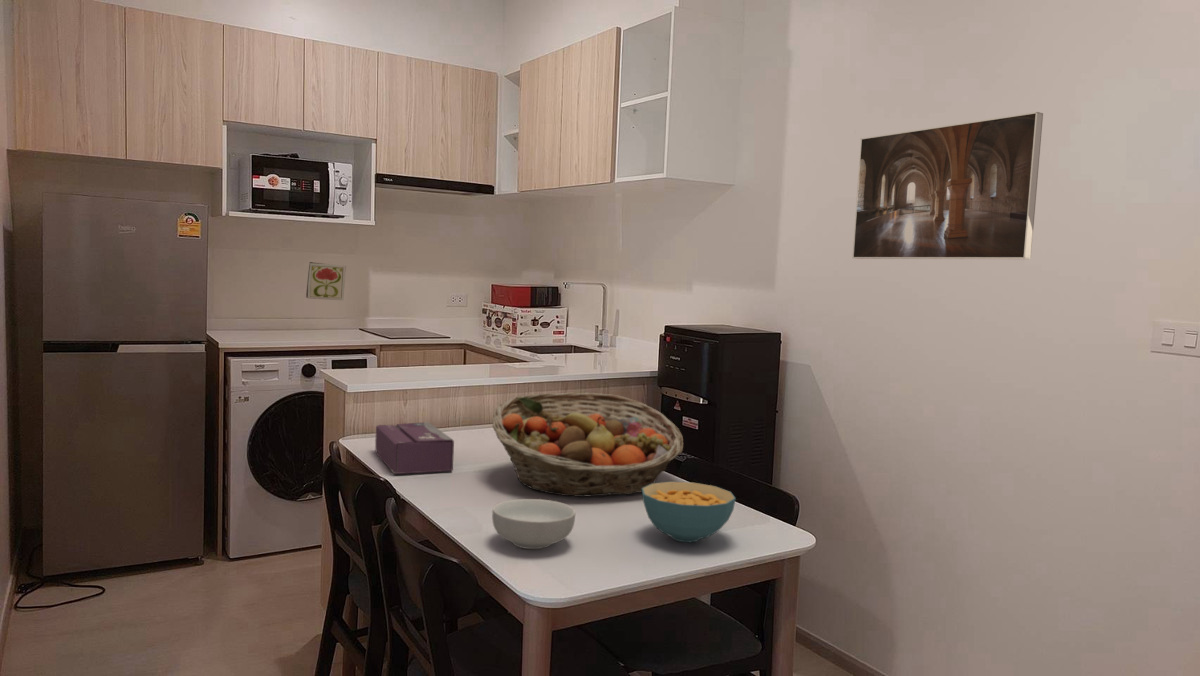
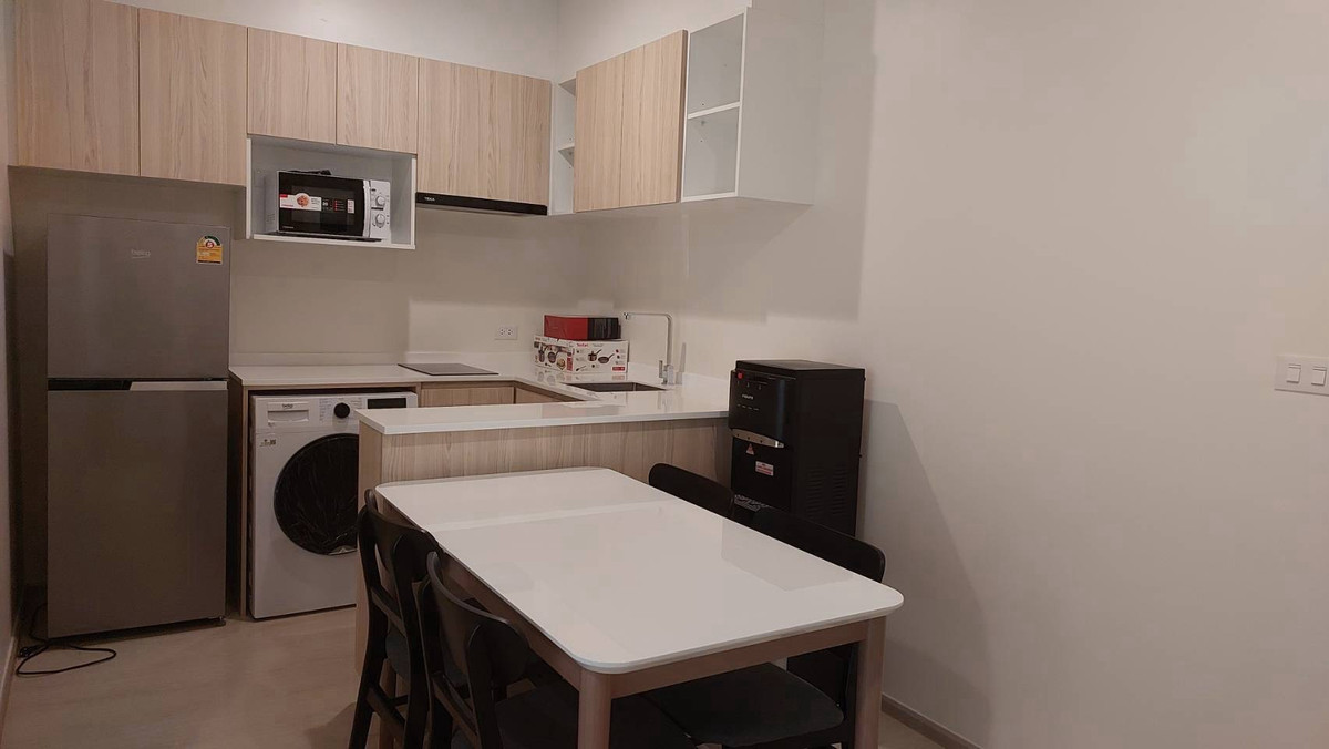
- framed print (938, 193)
- fruit basket (587, 441)
- decorative tile (326, 281)
- cereal bowl (533, 526)
- cereal bowl (686, 515)
- tissue box (413, 446)
